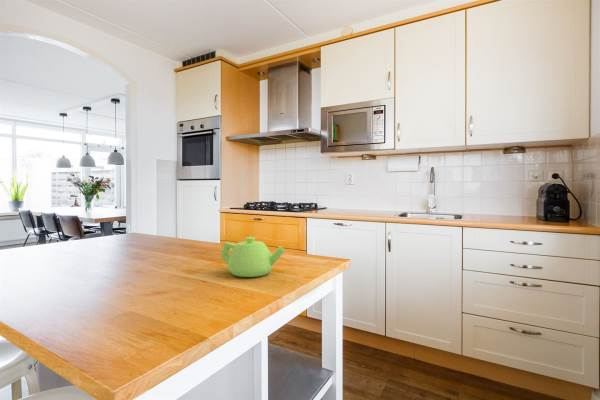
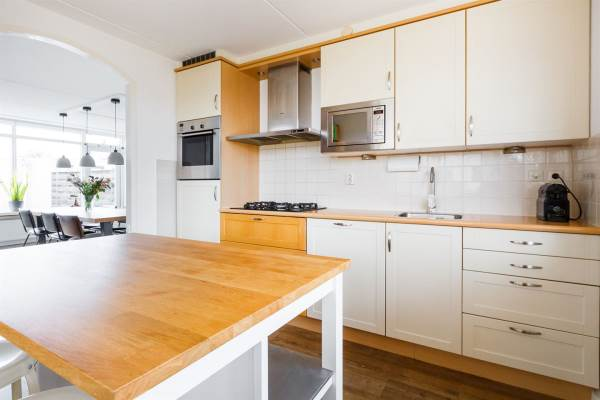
- teapot (252, 254)
